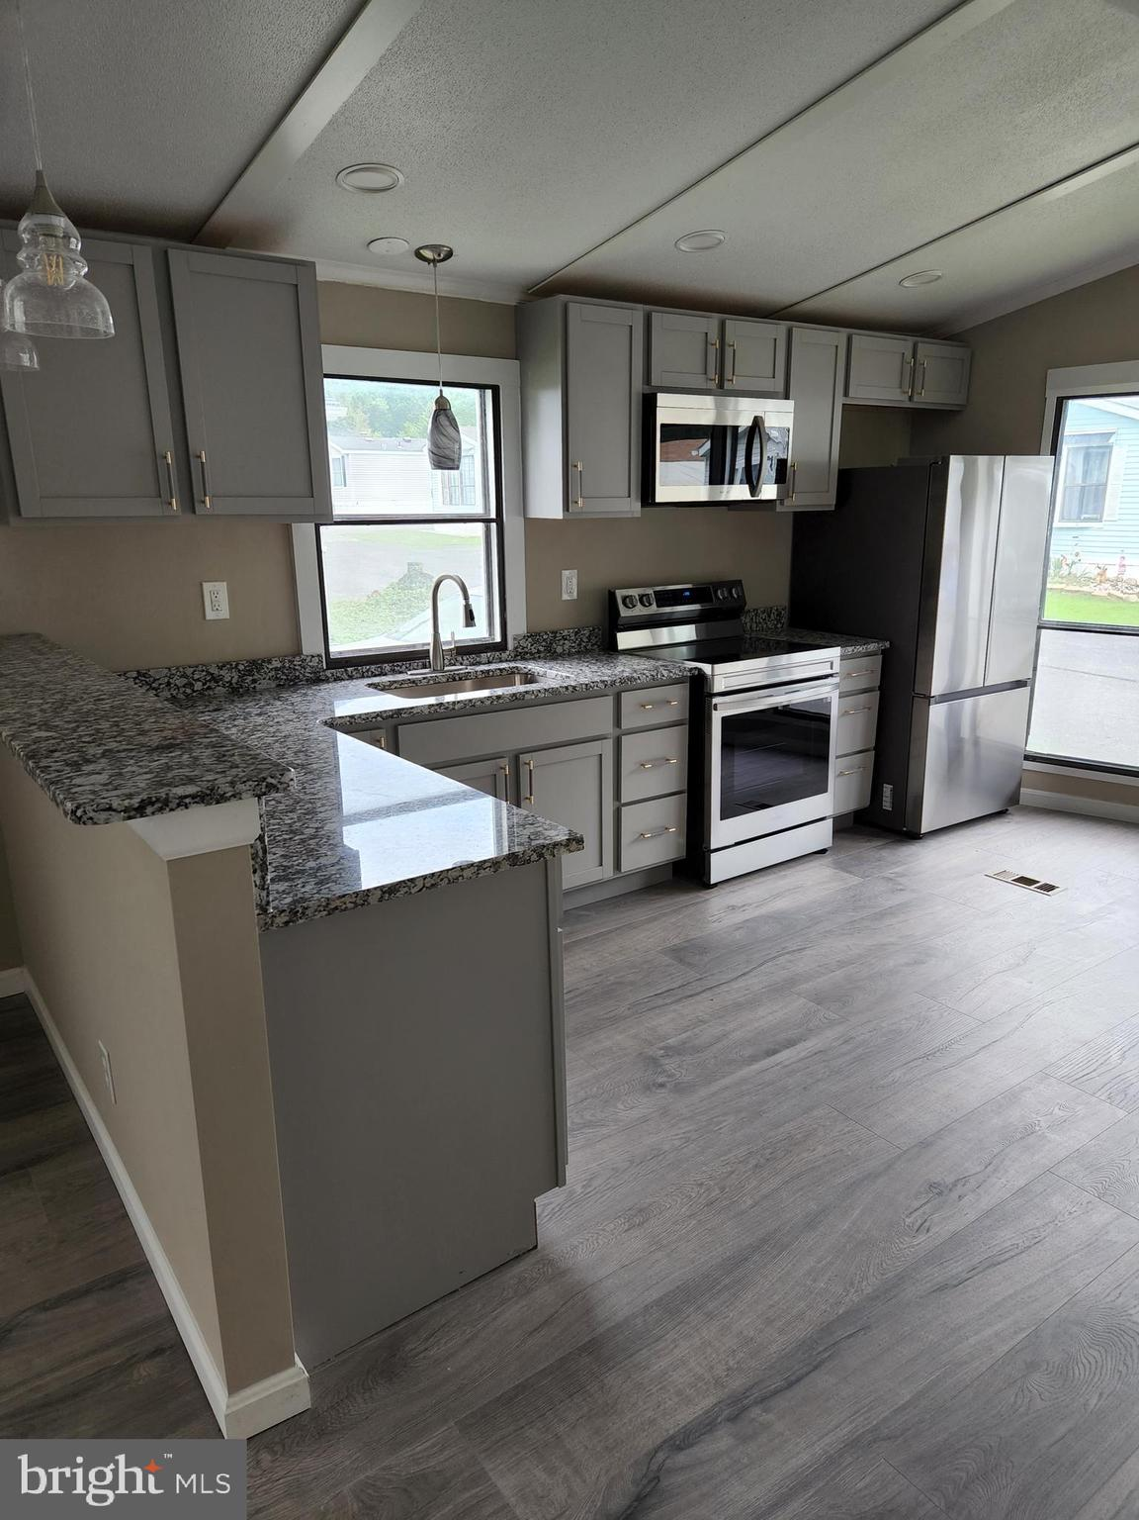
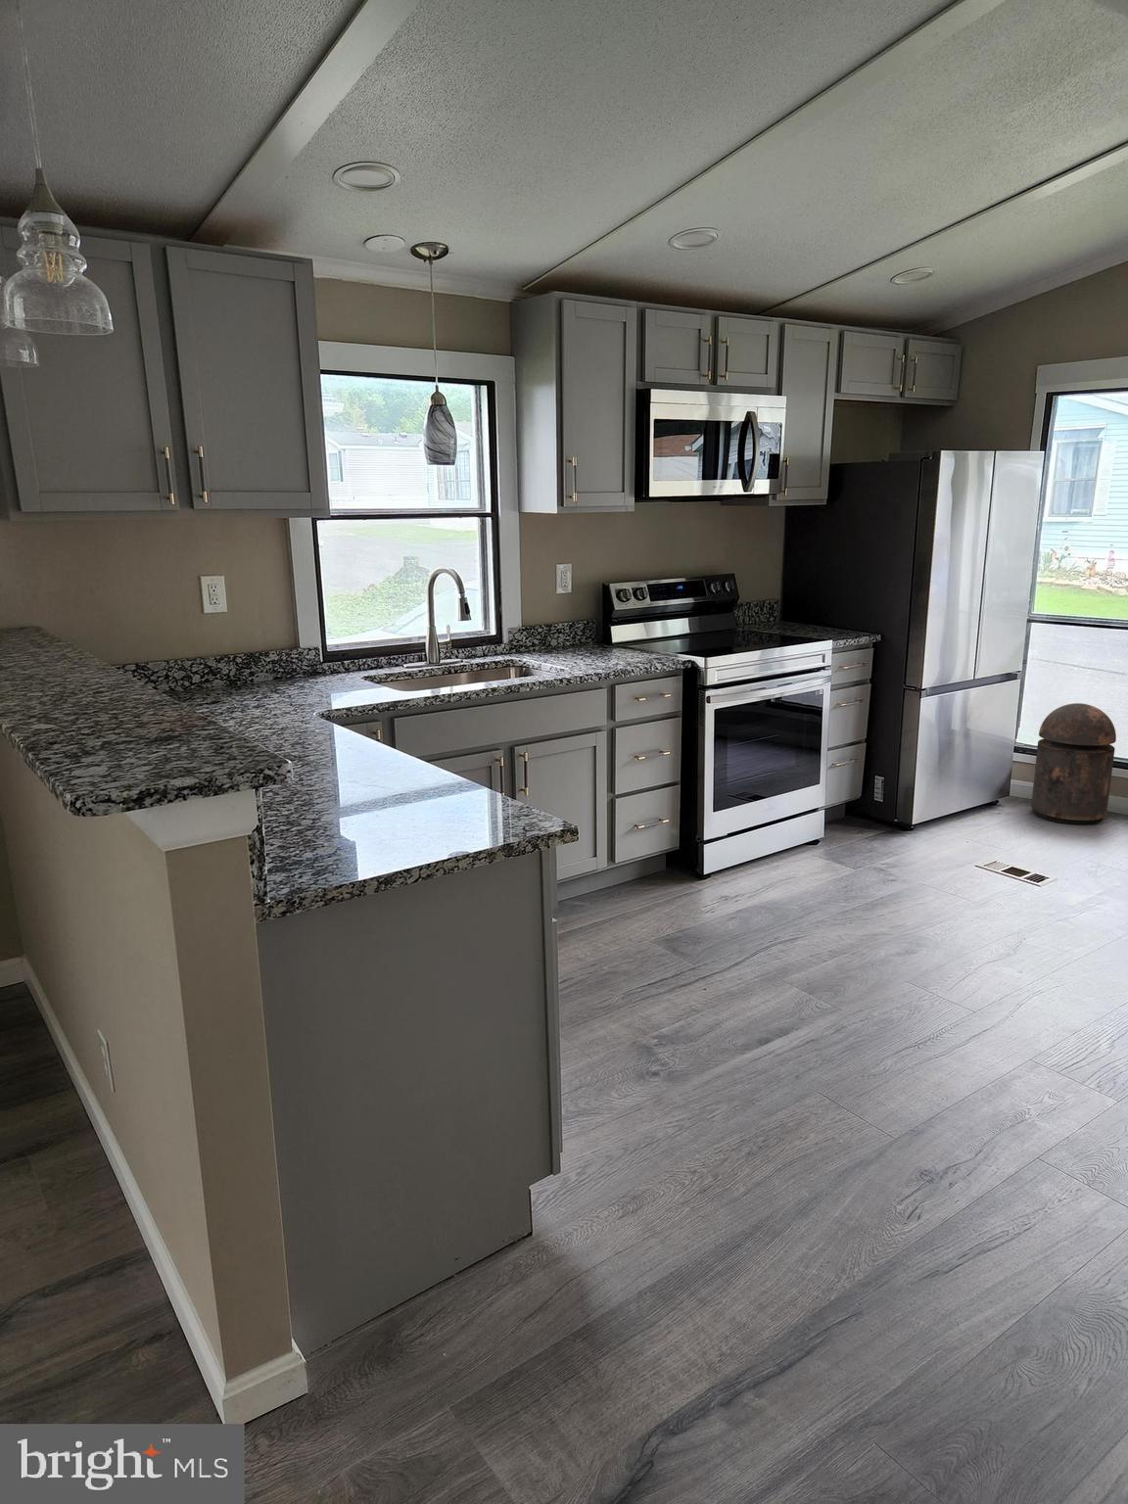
+ trash can (1073, 760)
